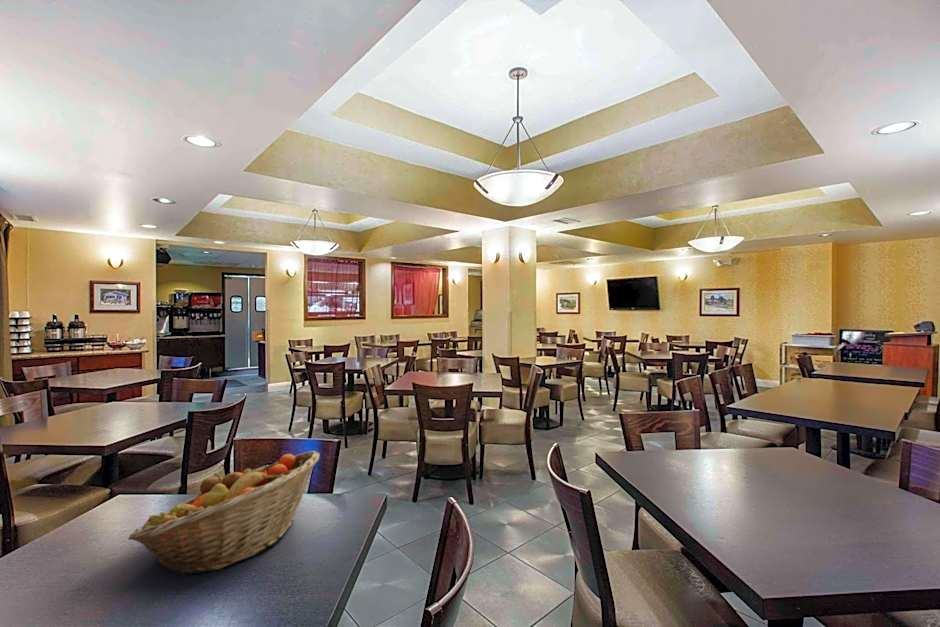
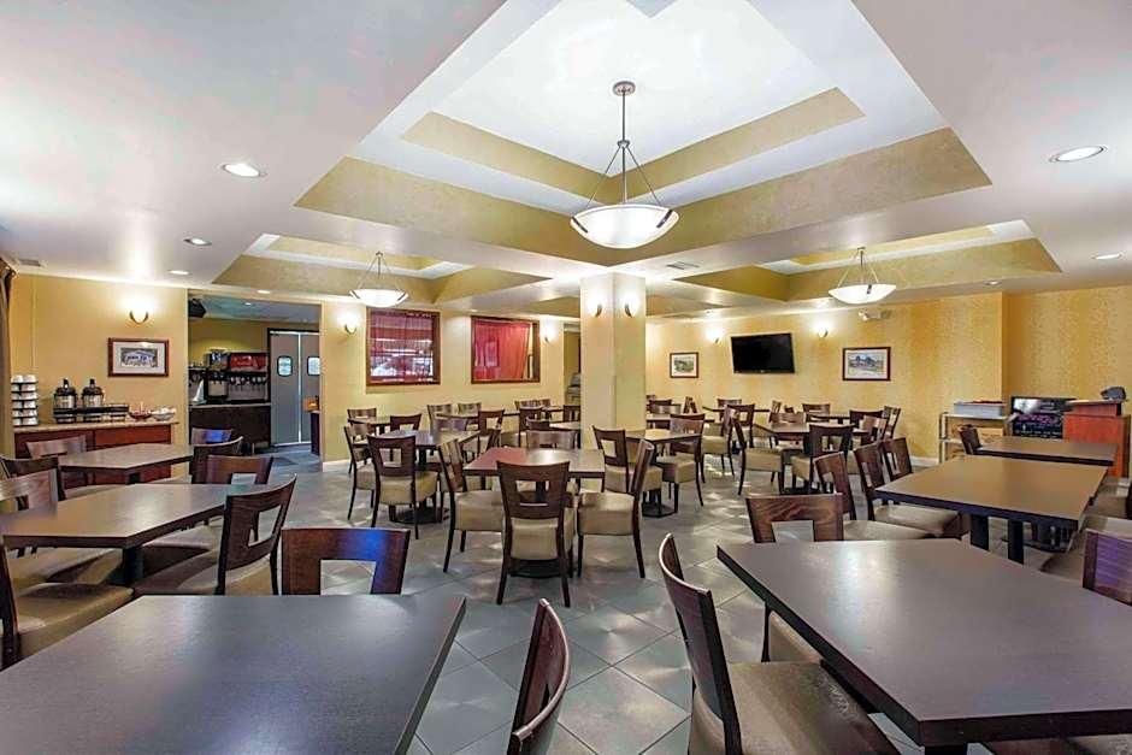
- fruit basket (238, 502)
